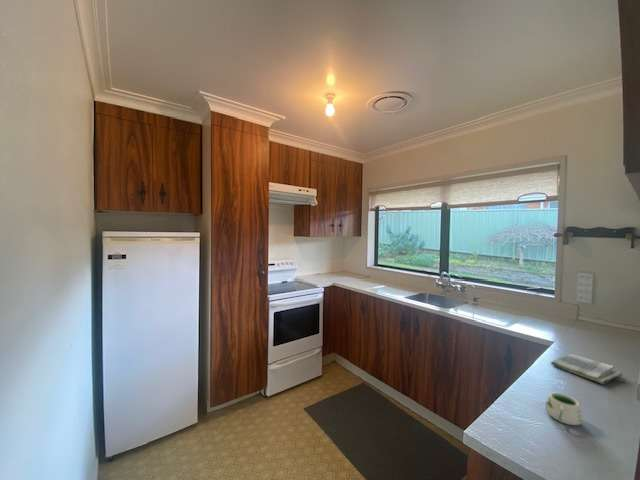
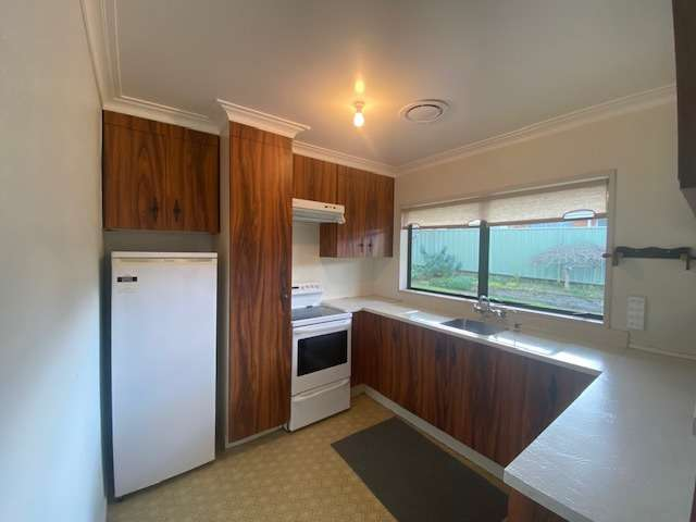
- dish towel (585, 366)
- mug (562, 410)
